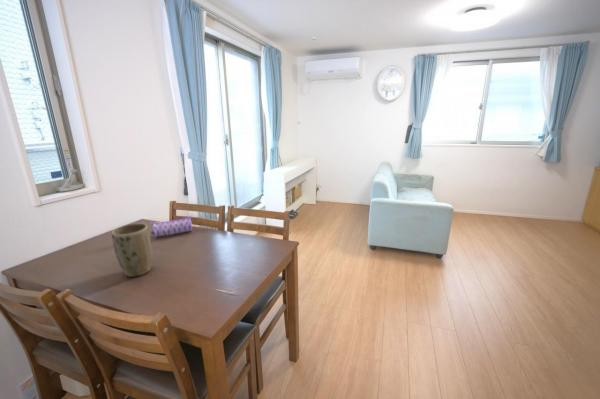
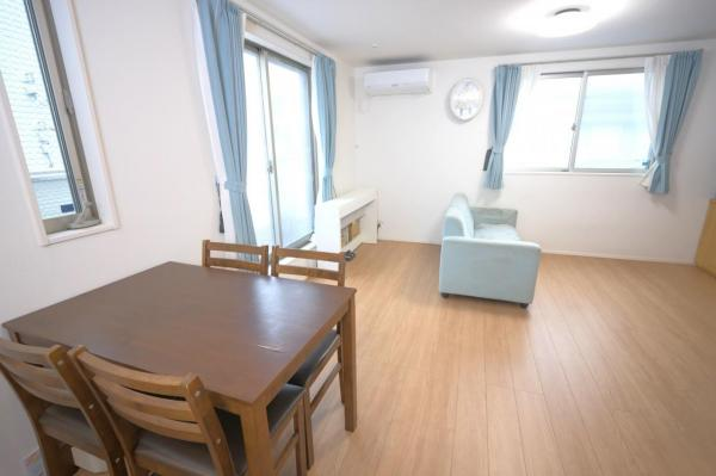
- plant pot (134, 250)
- pencil case (172, 226)
